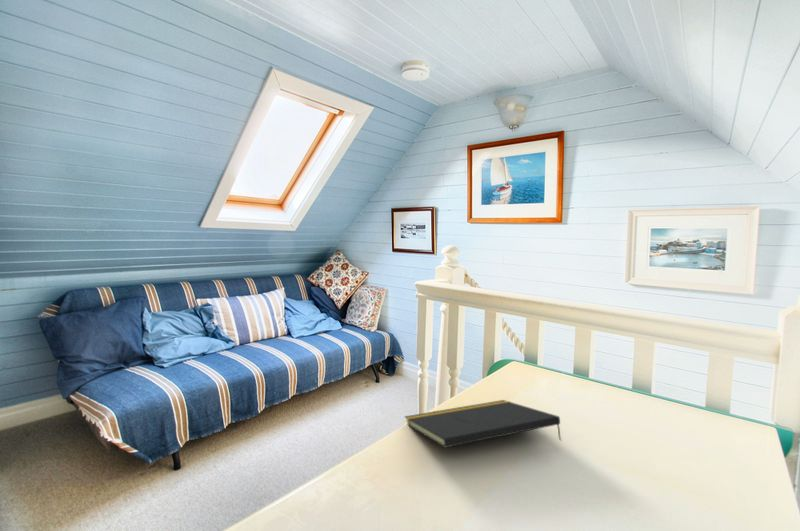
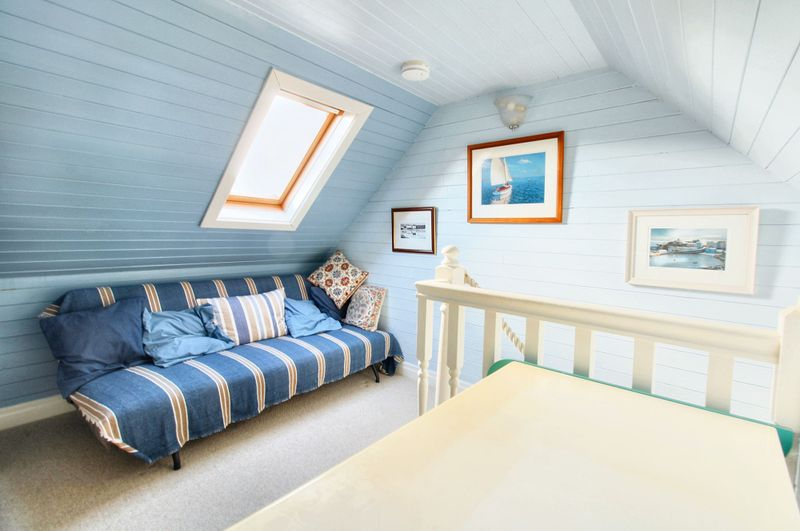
- notepad (478, 420)
